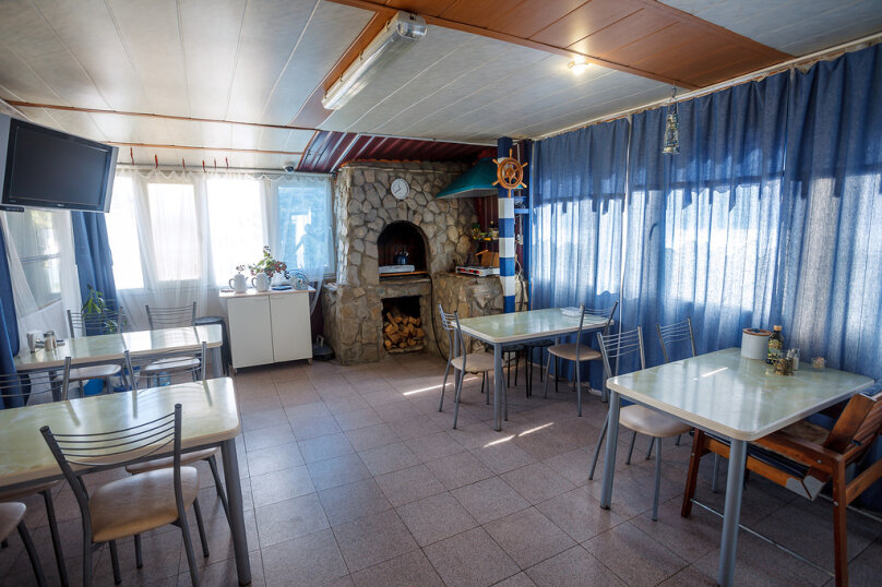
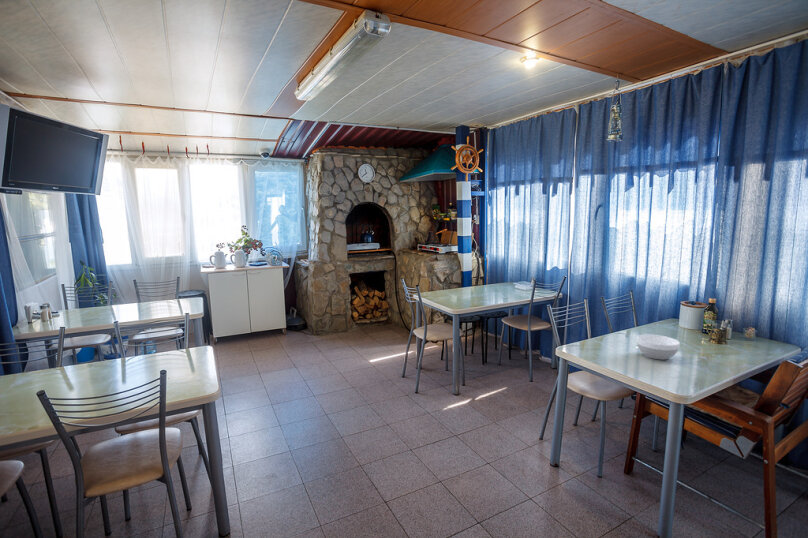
+ bowl (657, 347)
